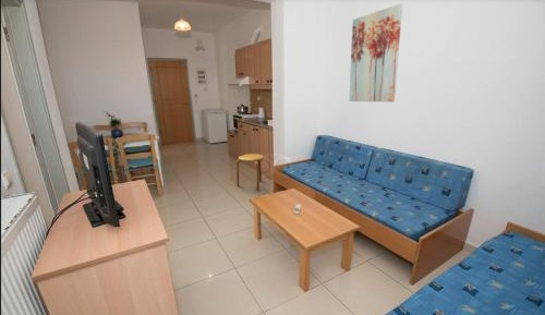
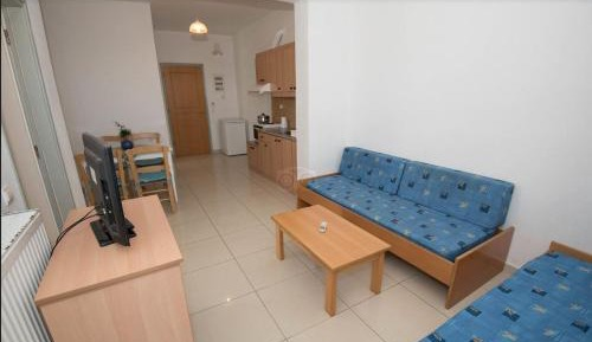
- stool (257, 171)
- wall art (372, 58)
